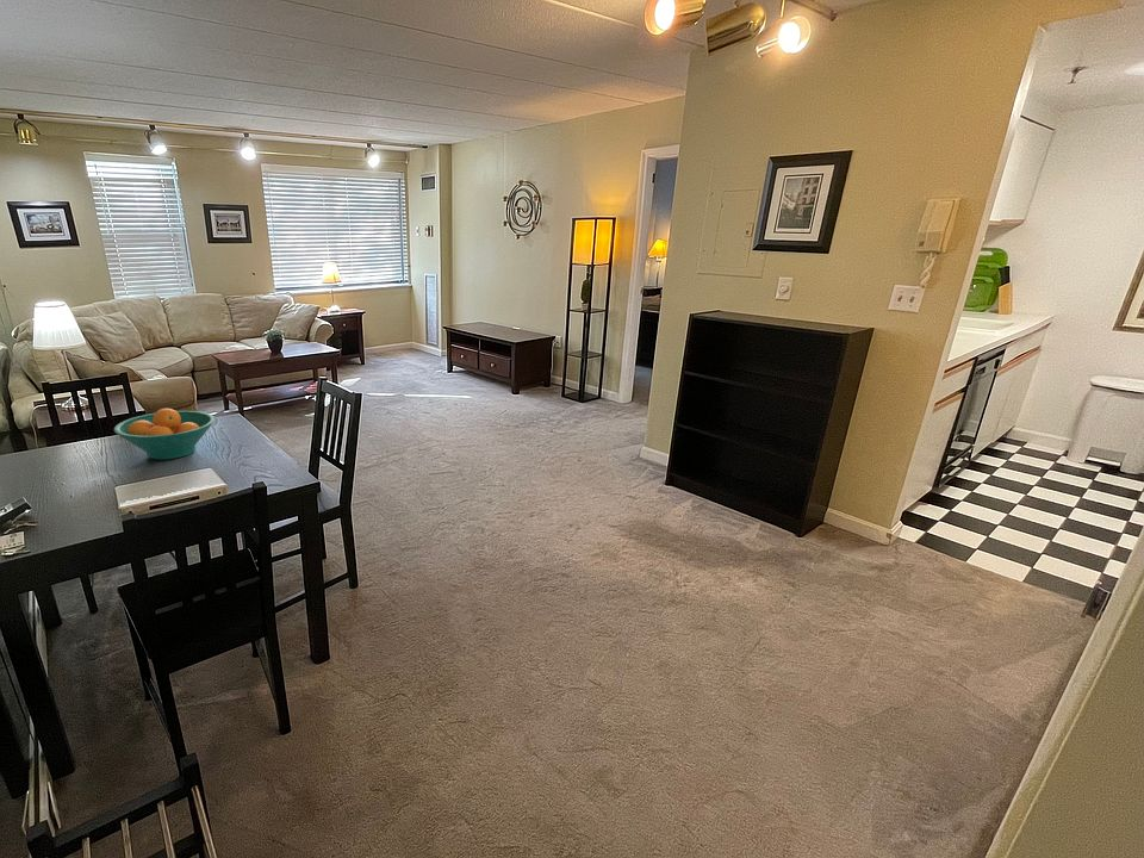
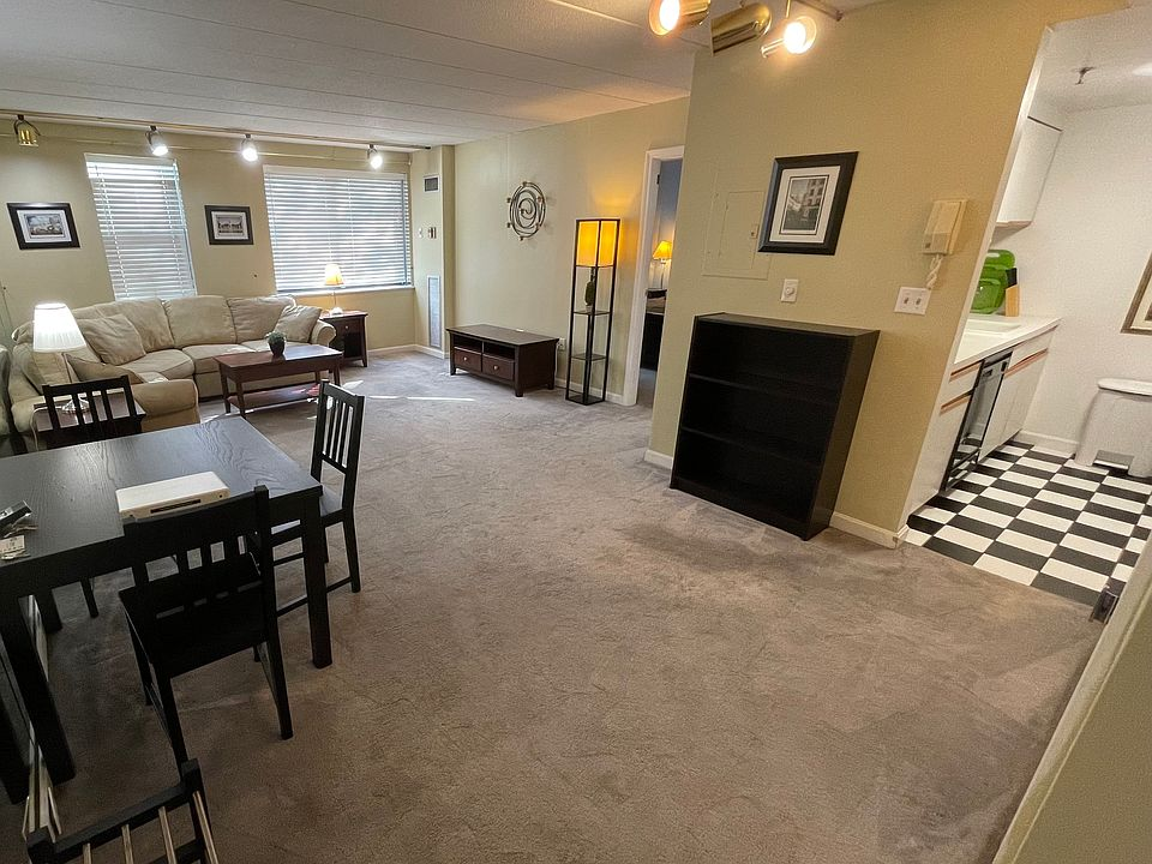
- fruit bowl (168, 430)
